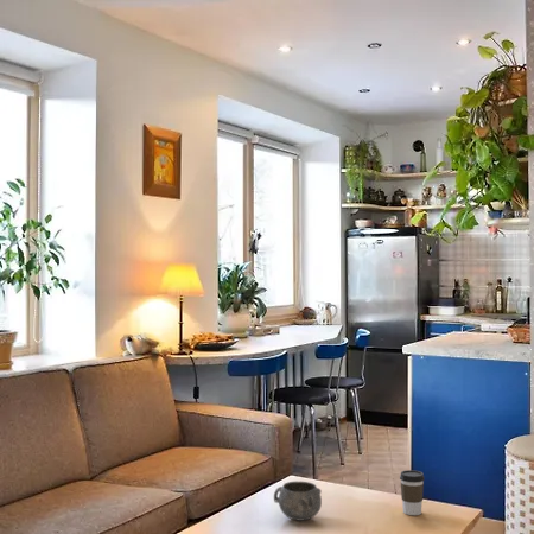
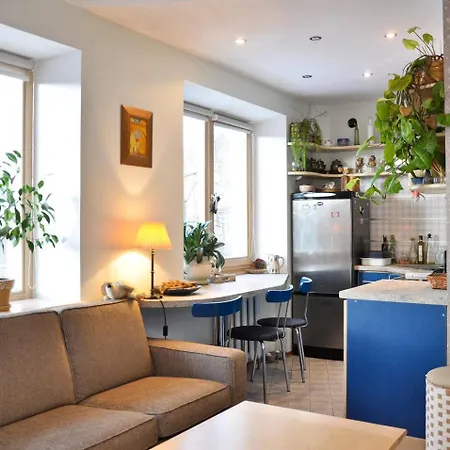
- coffee cup (412, 492)
- decorative bowl (303, 502)
